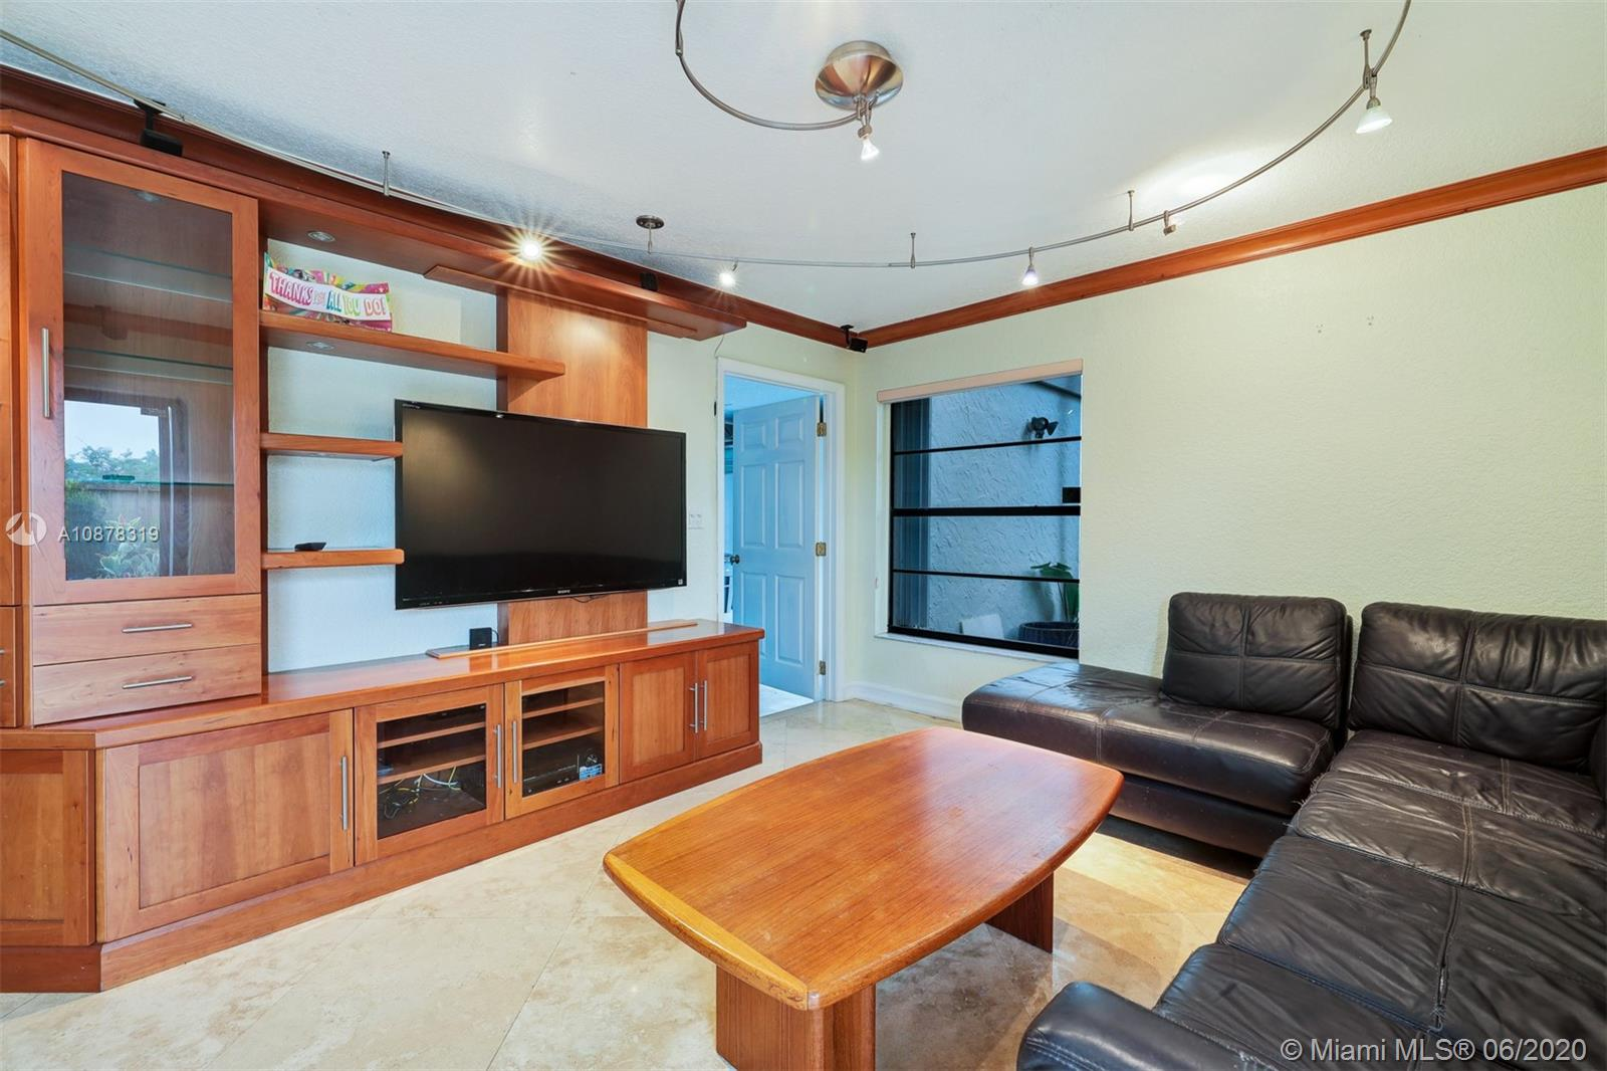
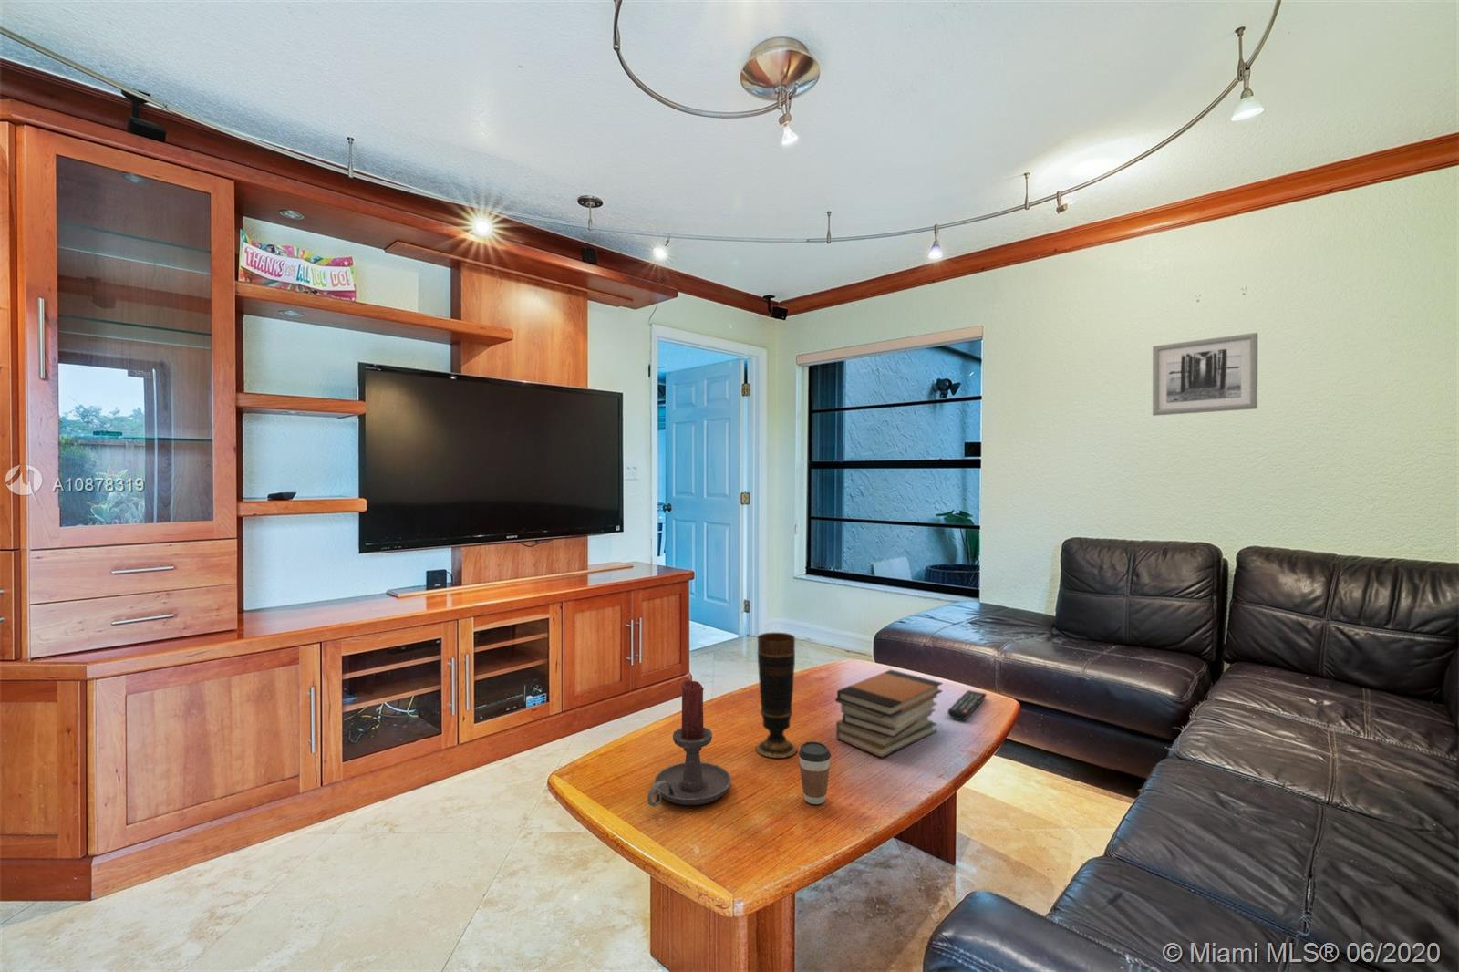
+ vase (776, 692)
+ remote control (968, 704)
+ book stack (890, 711)
+ coffee cup (815, 773)
+ wall art (1202, 375)
+ candle holder (684, 739)
